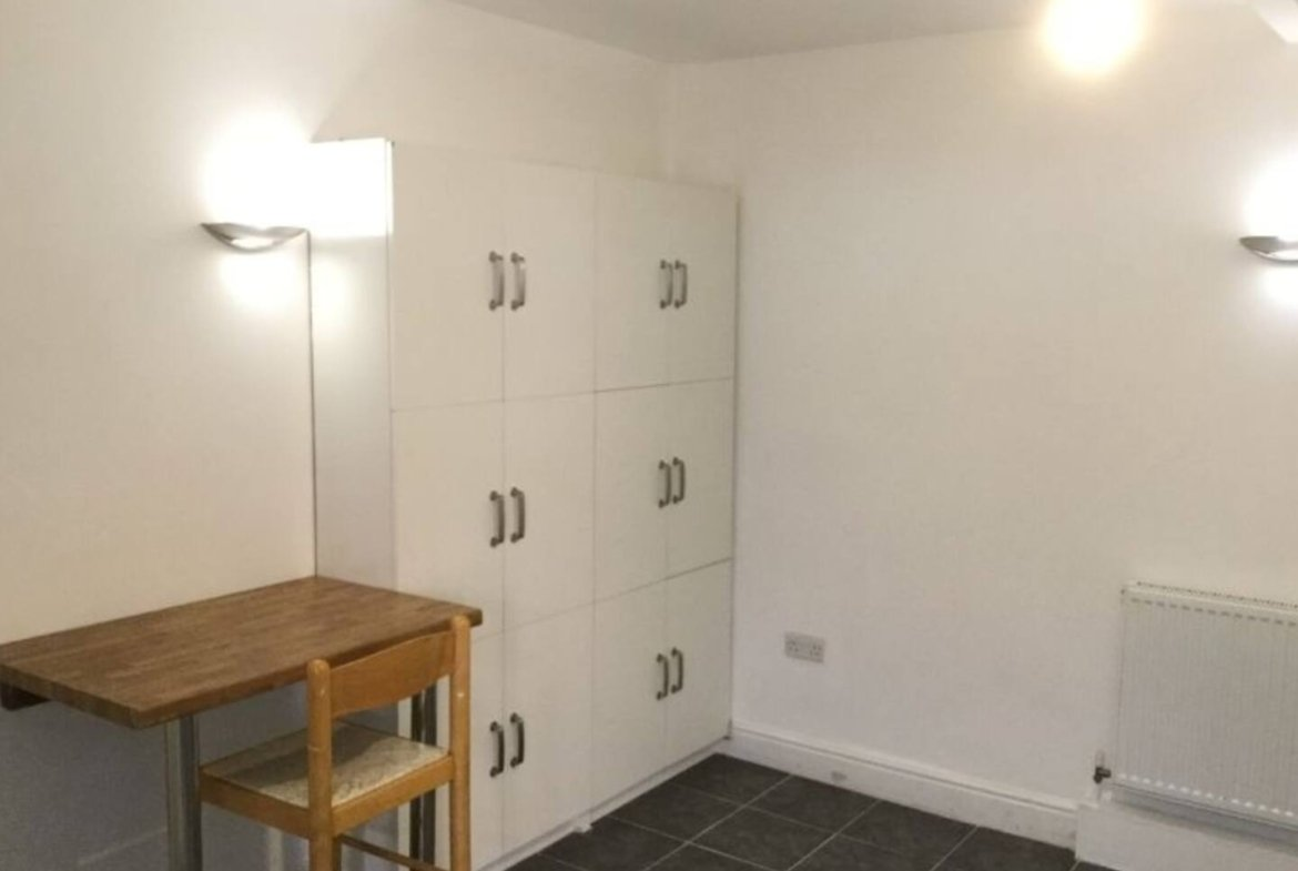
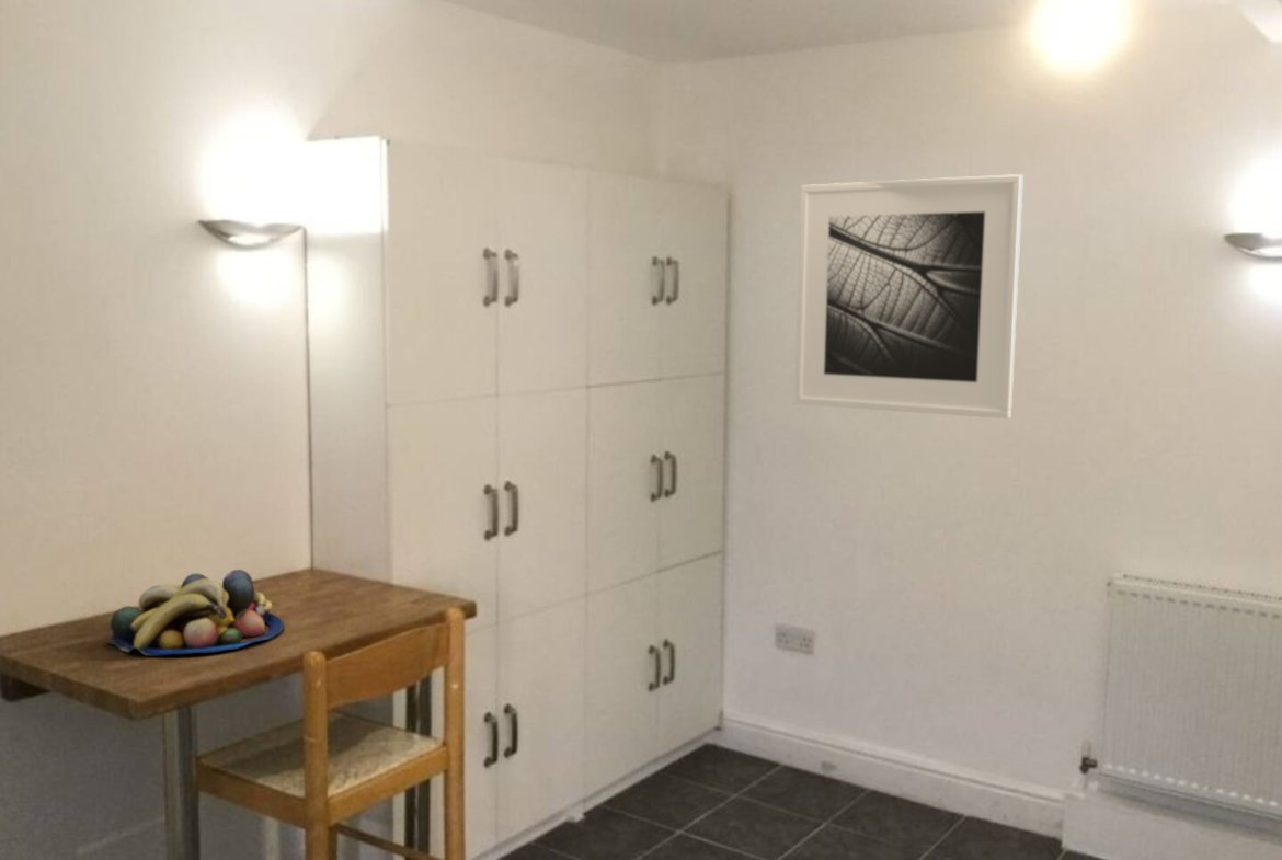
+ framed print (901, 296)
+ fruit bowl (199, 605)
